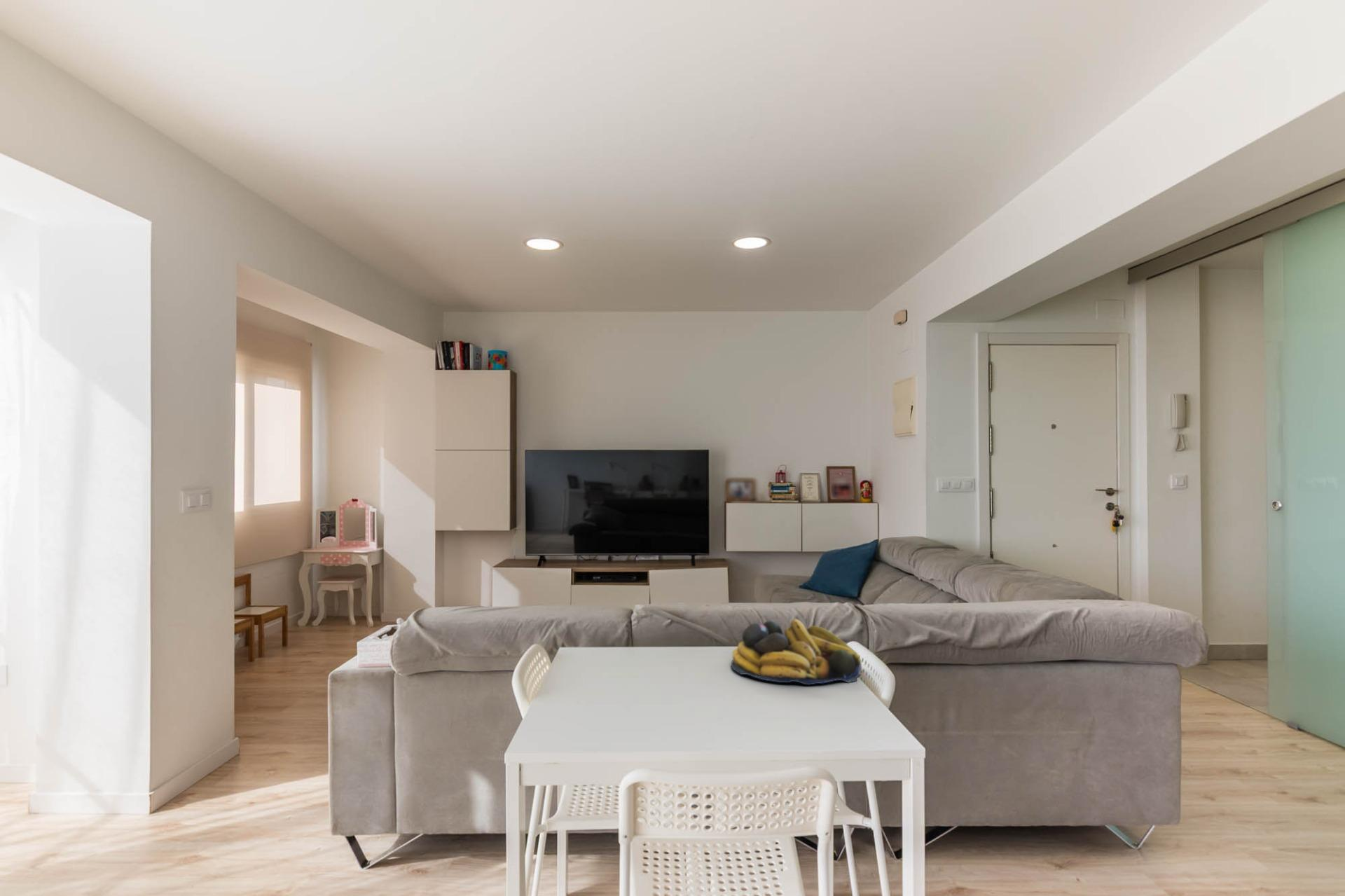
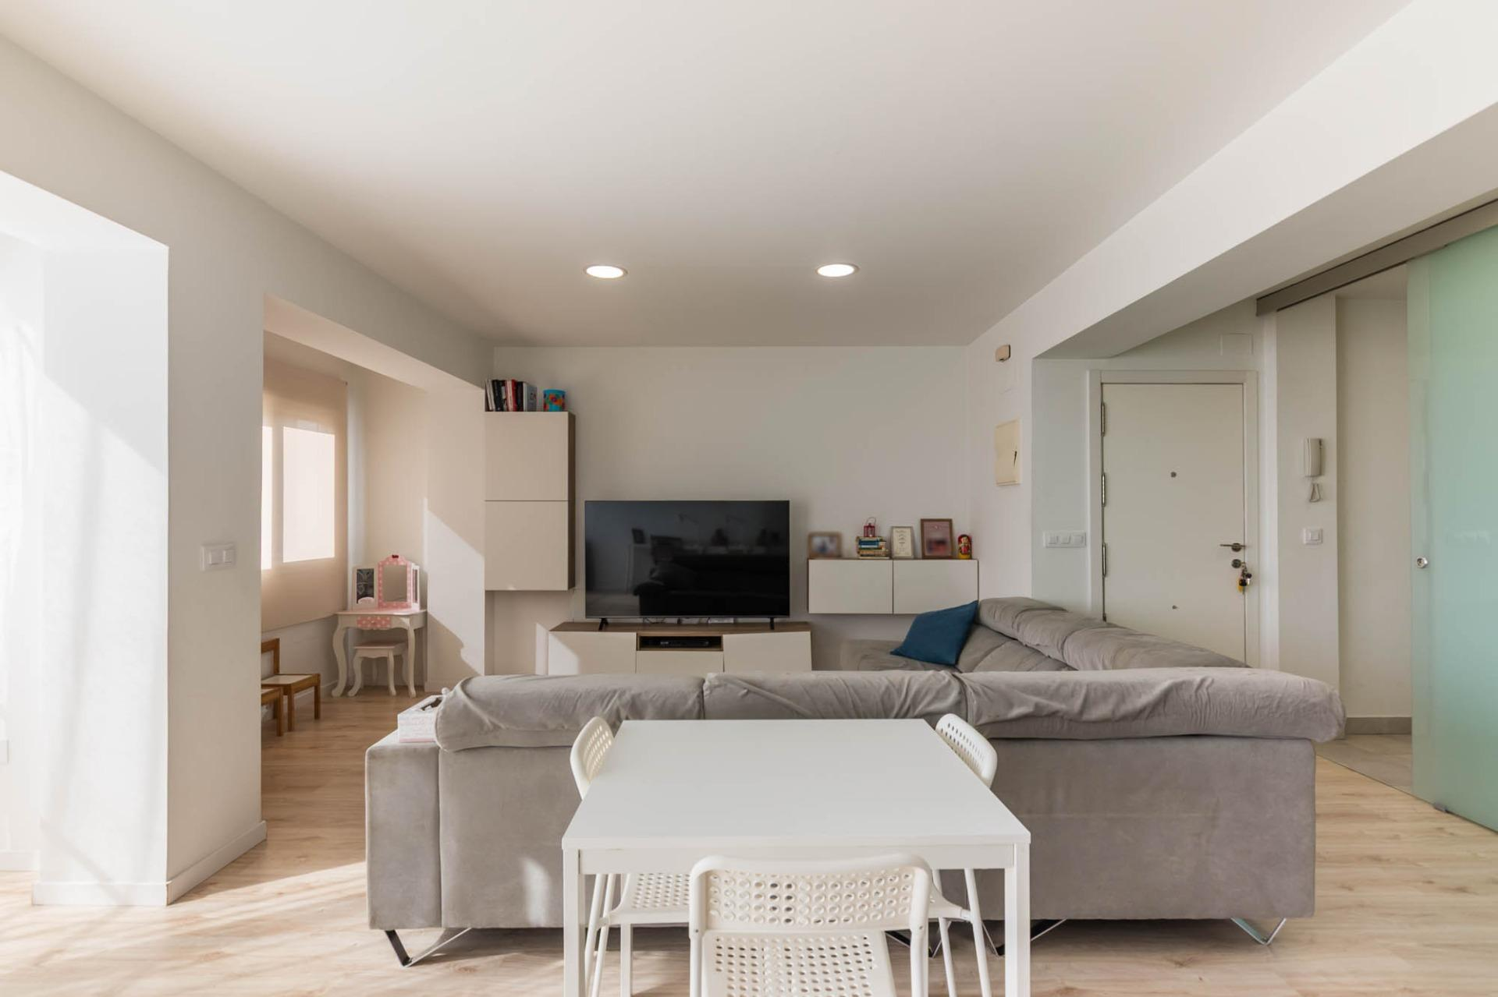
- fruit bowl (794, 645)
